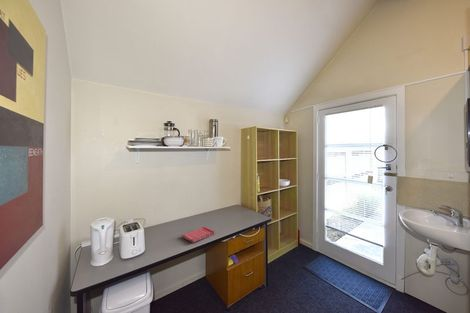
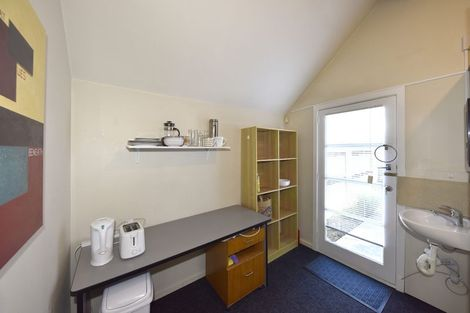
- dish towel (198, 233)
